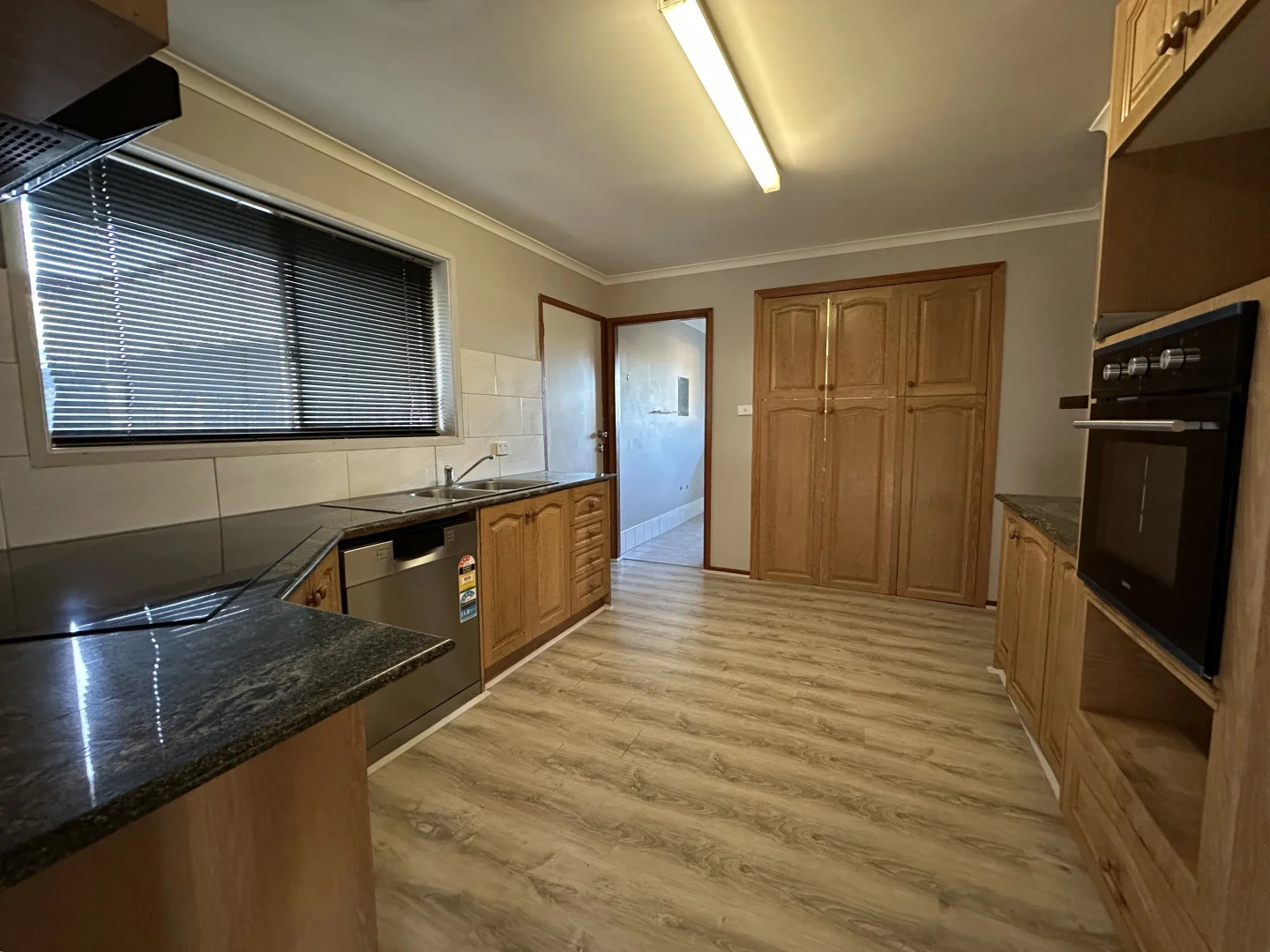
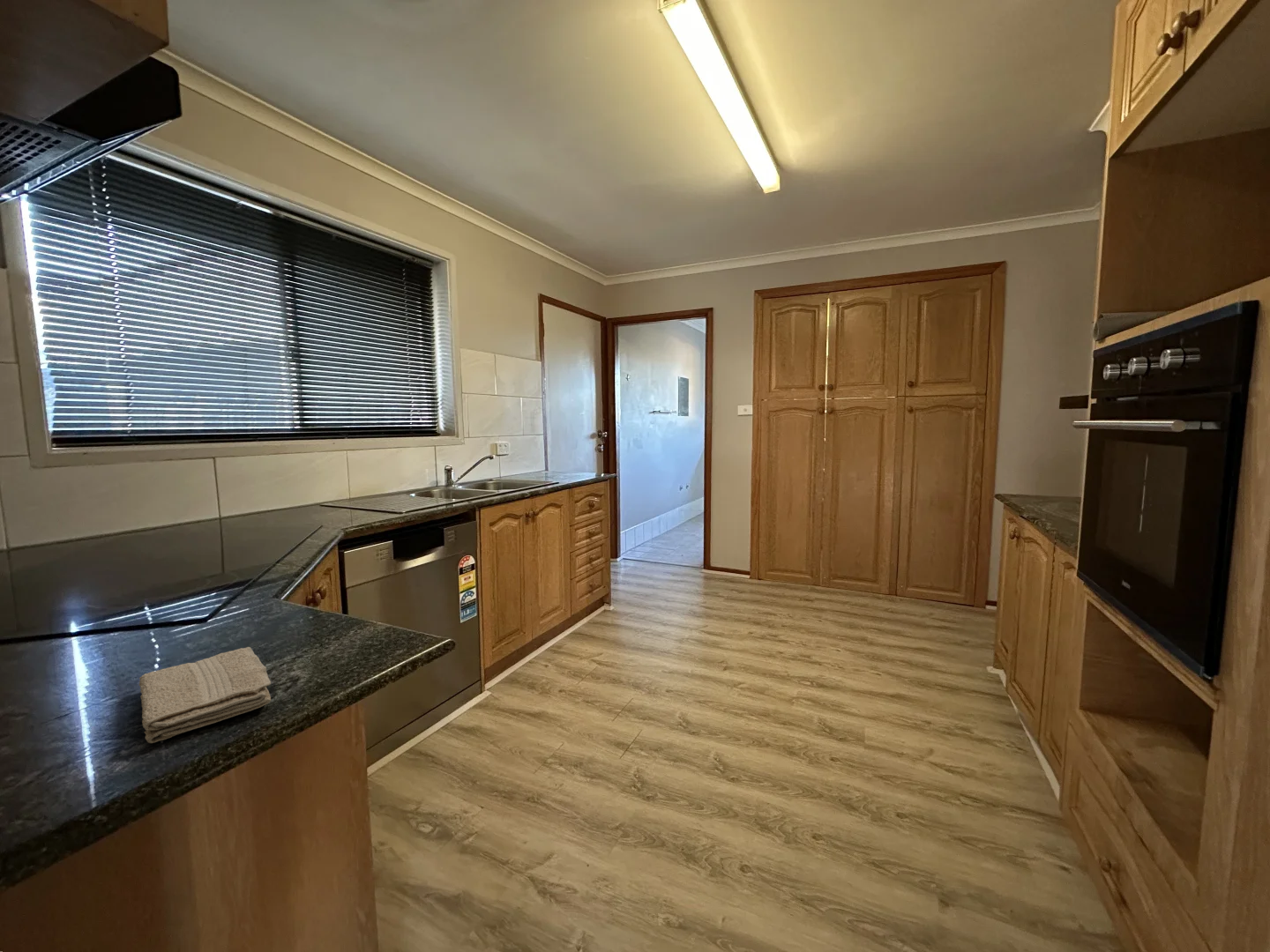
+ washcloth (205, 686)
